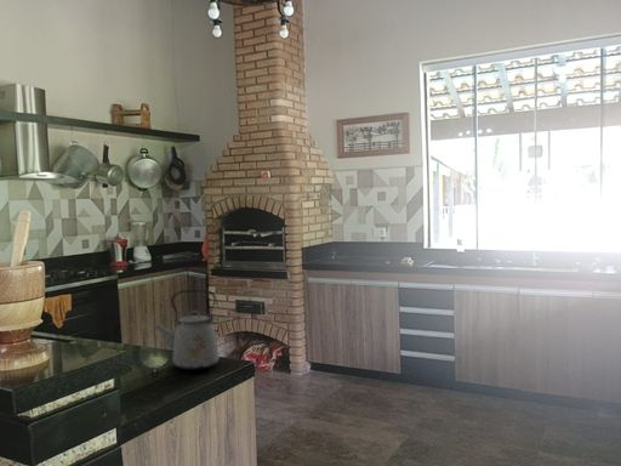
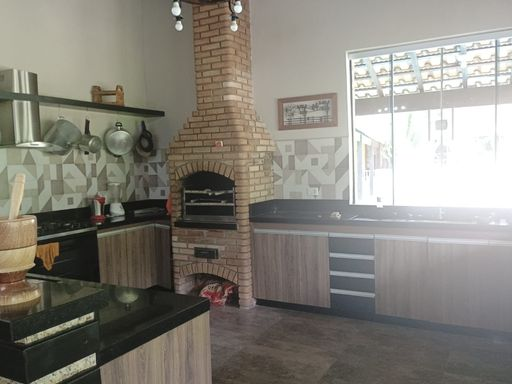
- kettle (186, 328)
